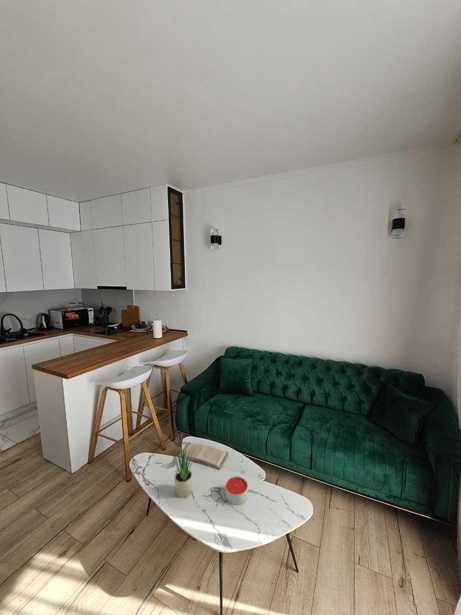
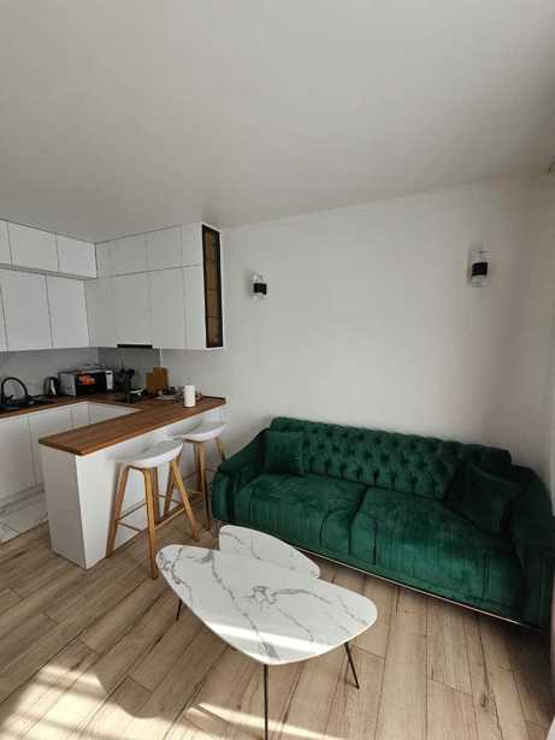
- book (203, 453)
- potted plant (184, 468)
- candle (236, 489)
